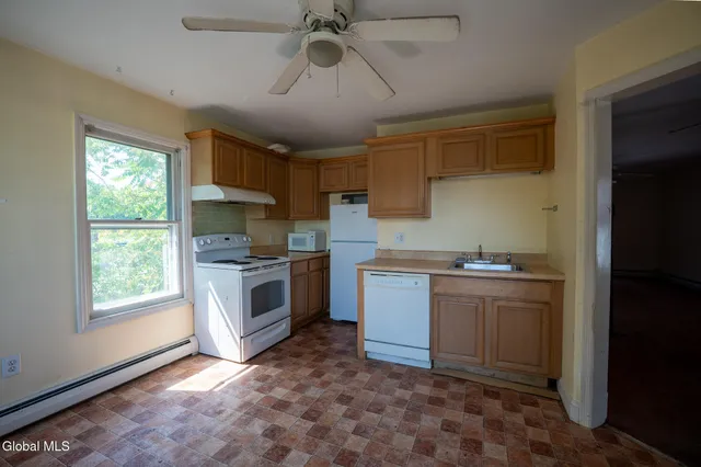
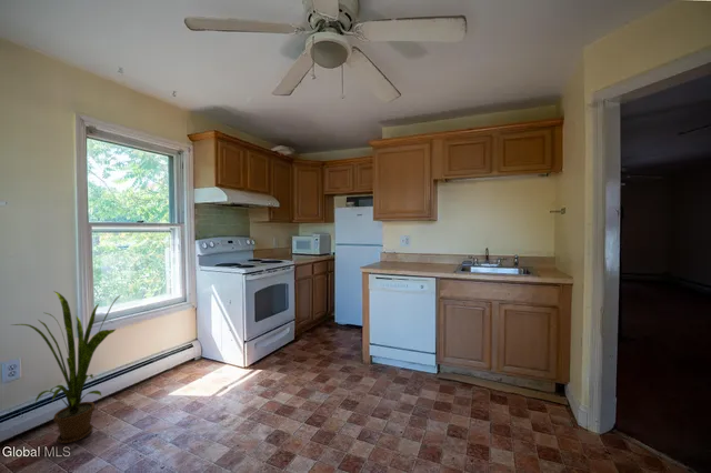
+ house plant (68, 365)
